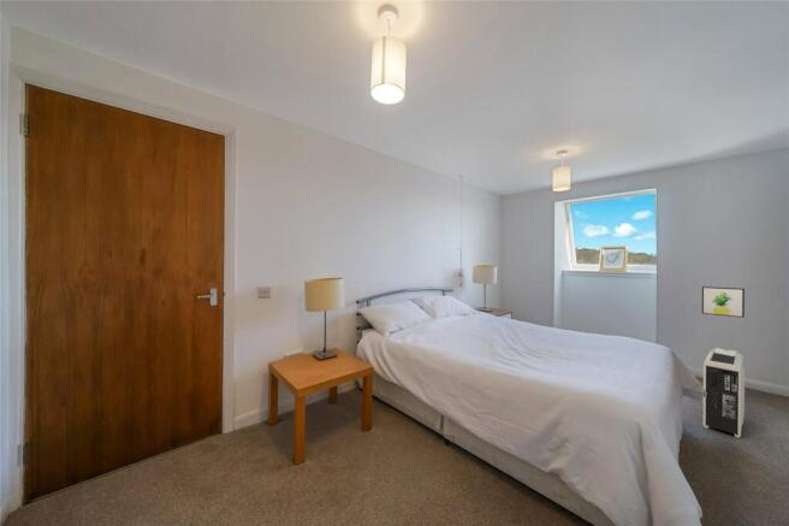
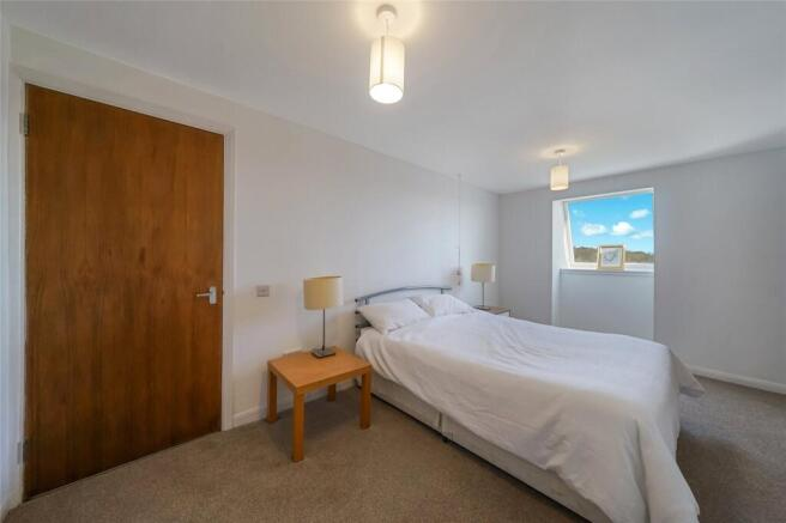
- wall art (722, 301)
- air purifier (723, 388)
